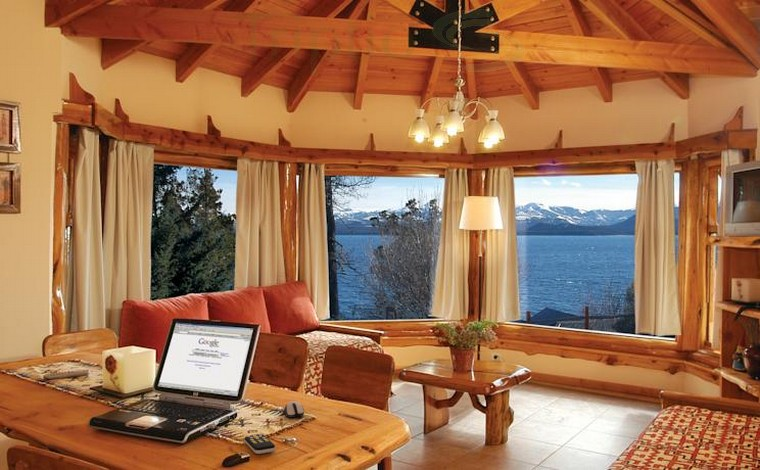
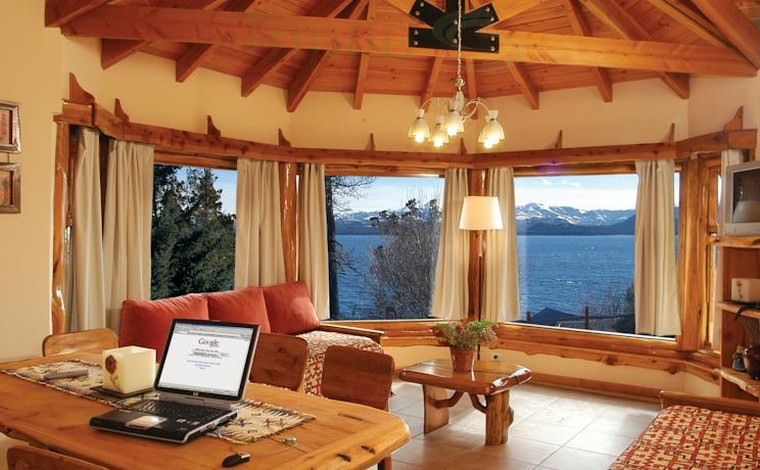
- computer mouse (293, 408)
- remote control (259, 443)
